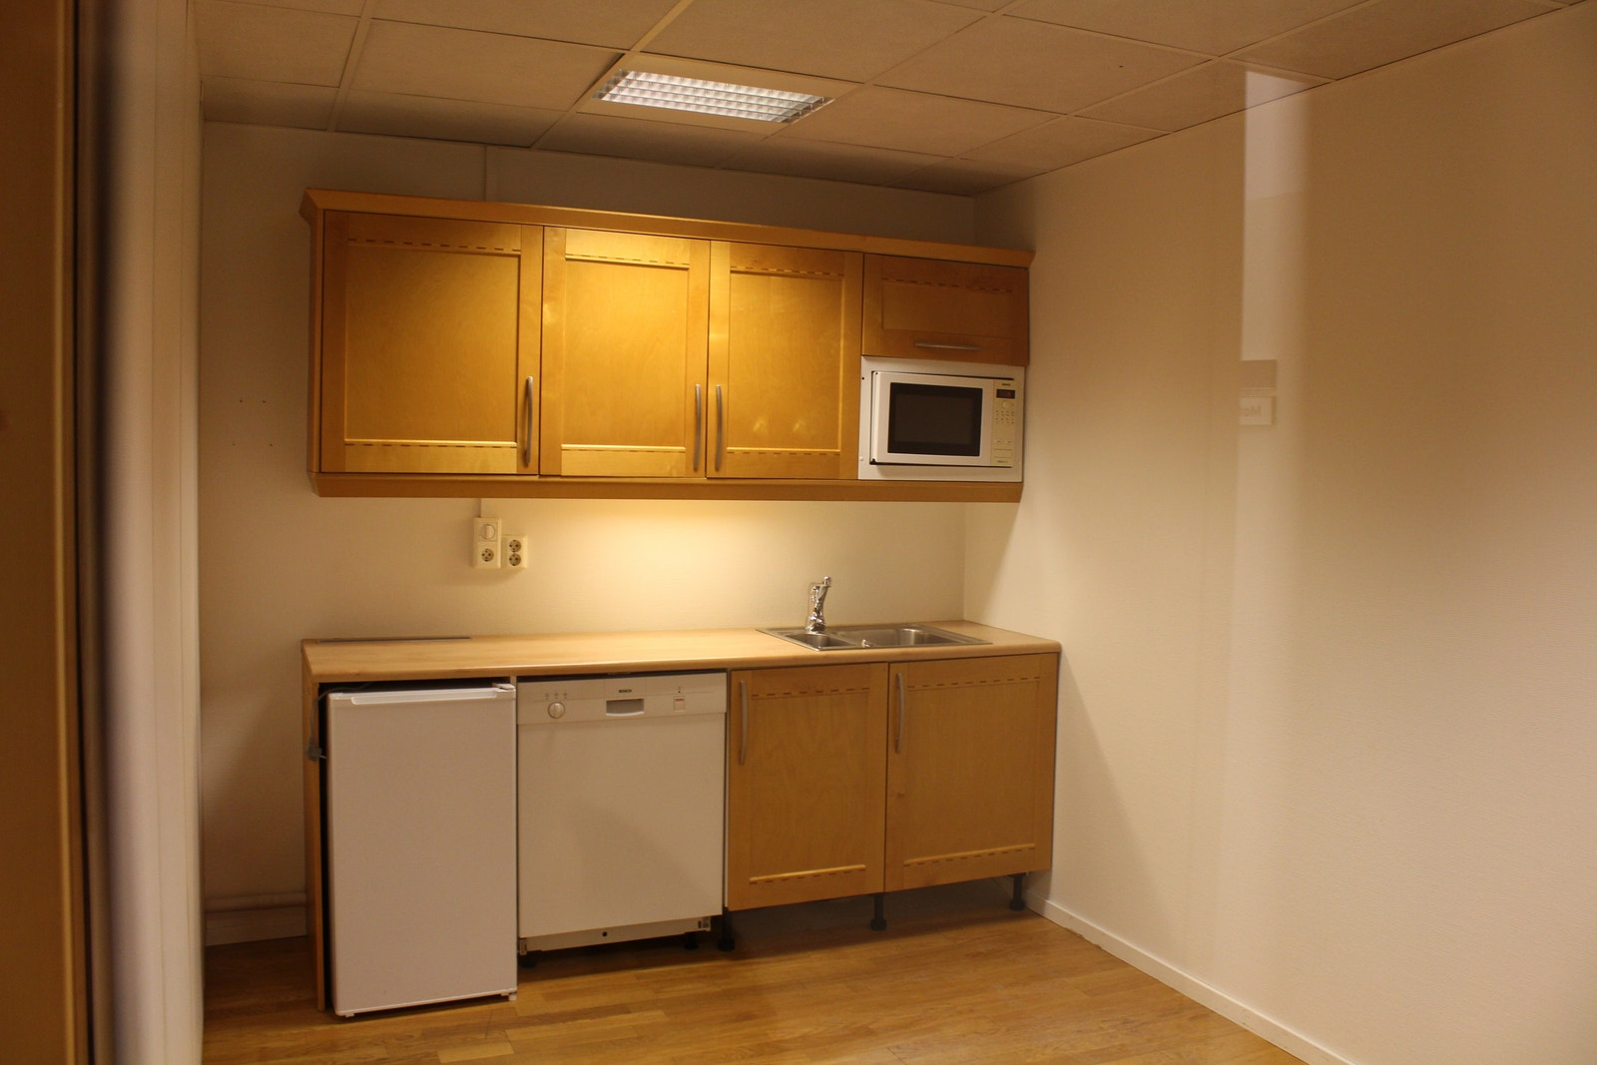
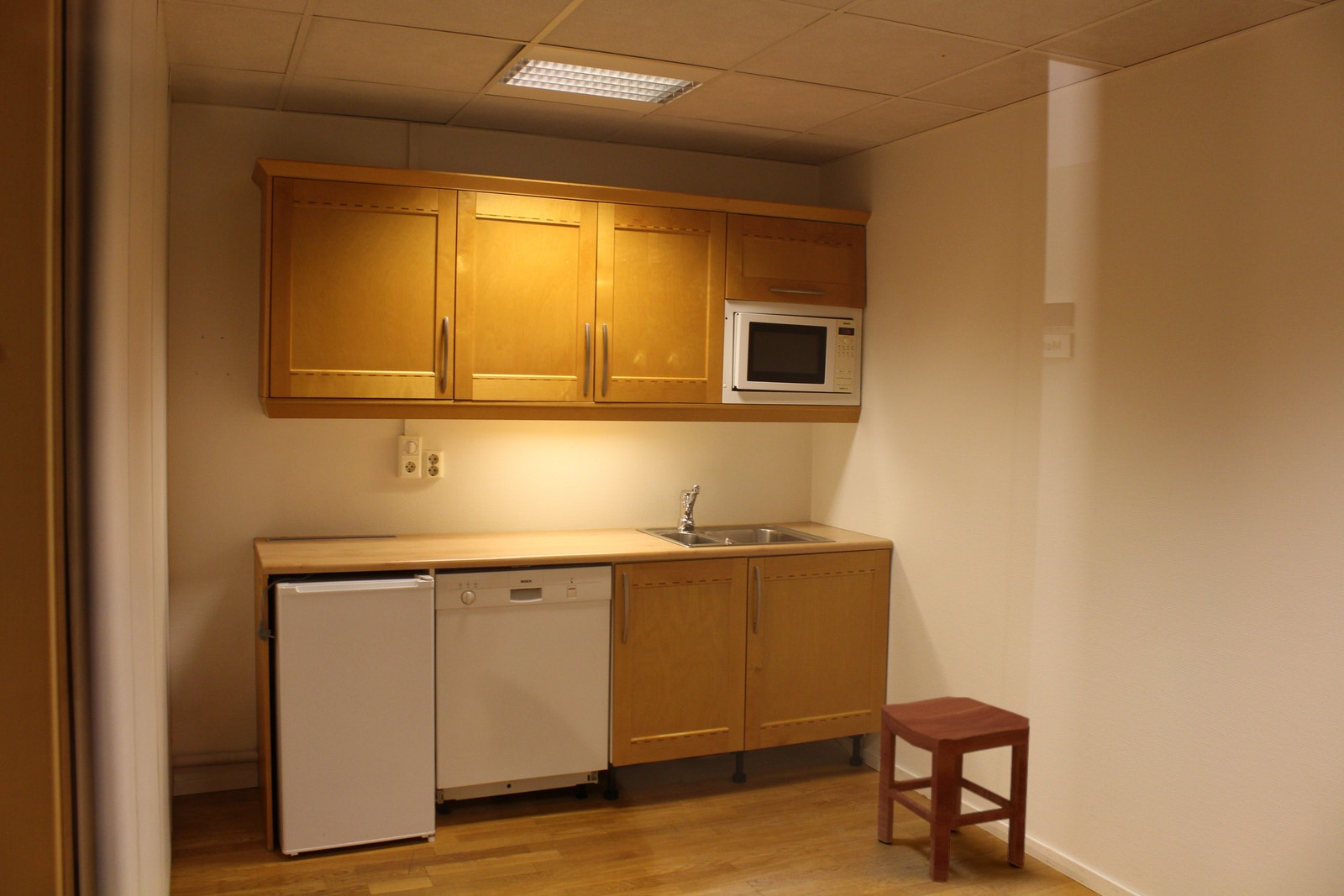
+ stool (950, 782)
